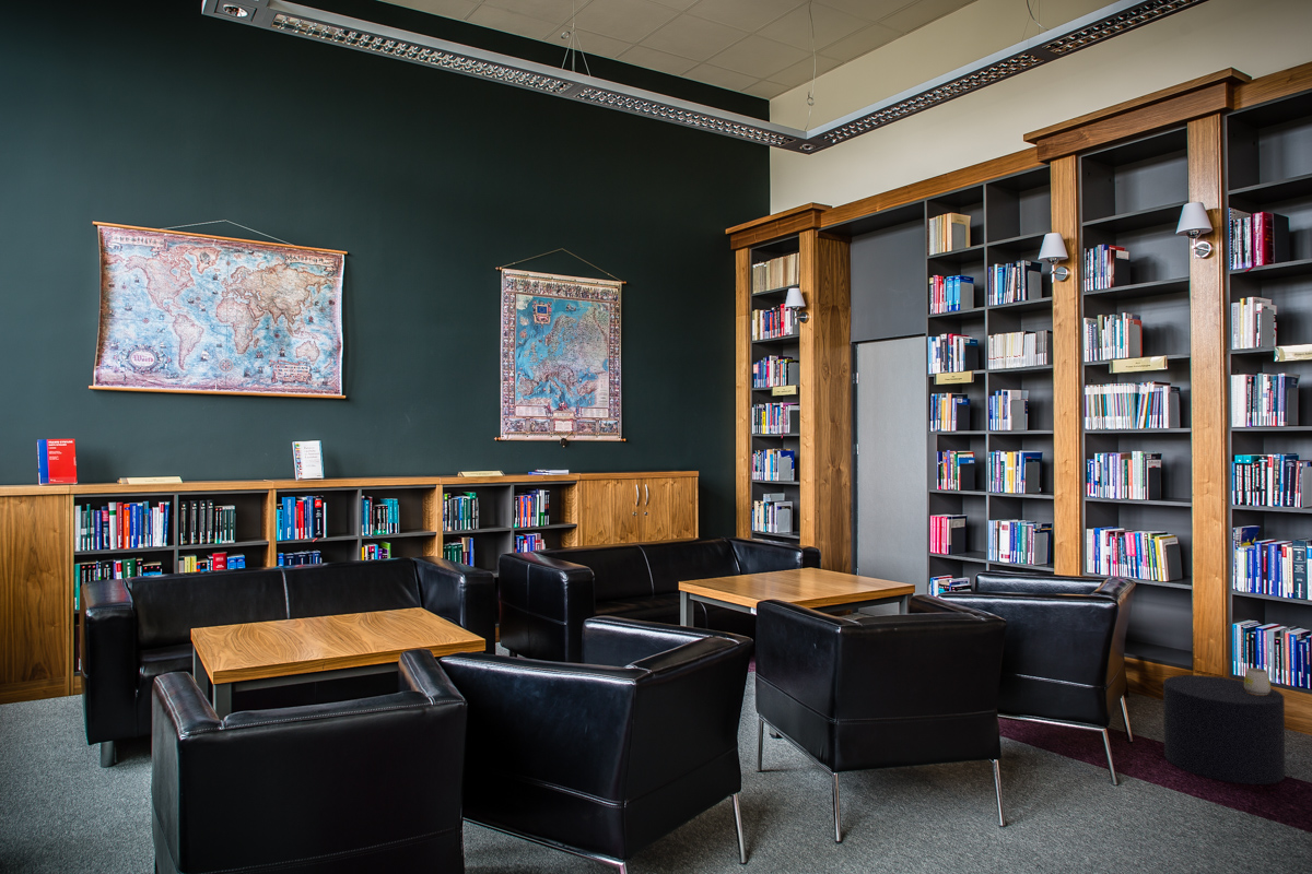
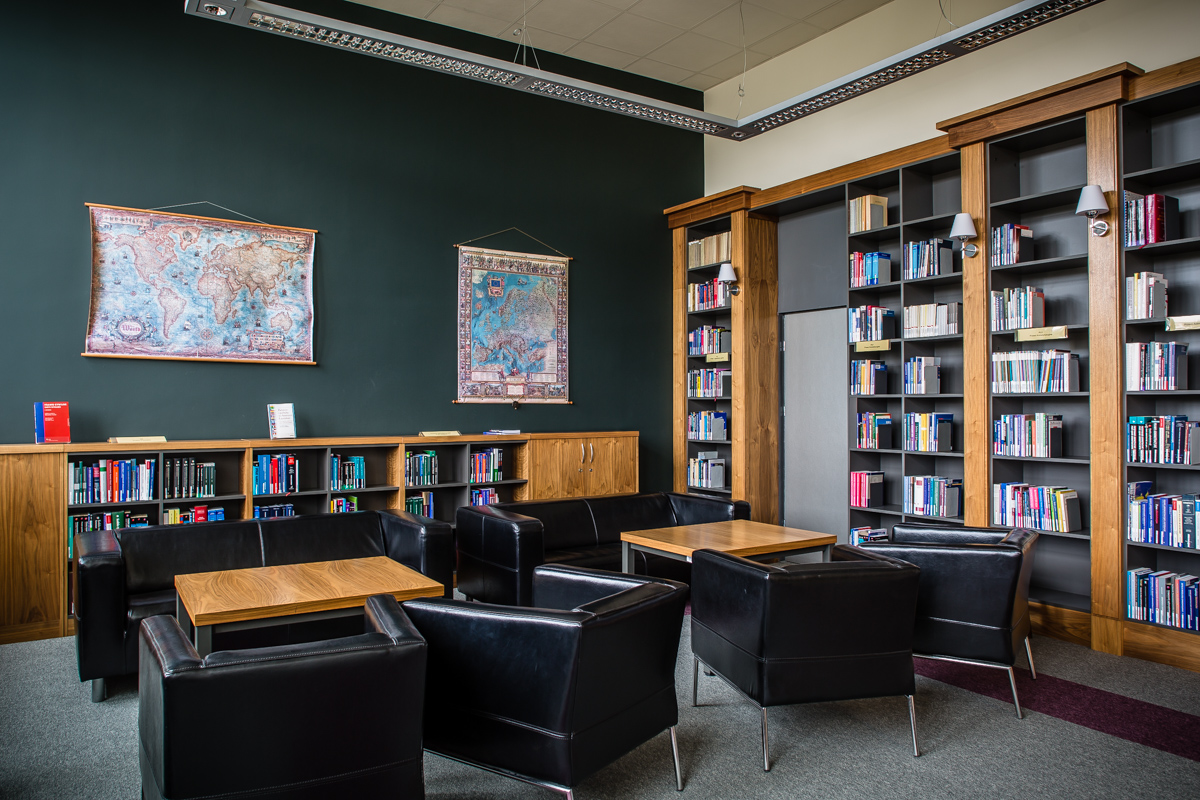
- mug (1255, 680)
- stool (1222, 725)
